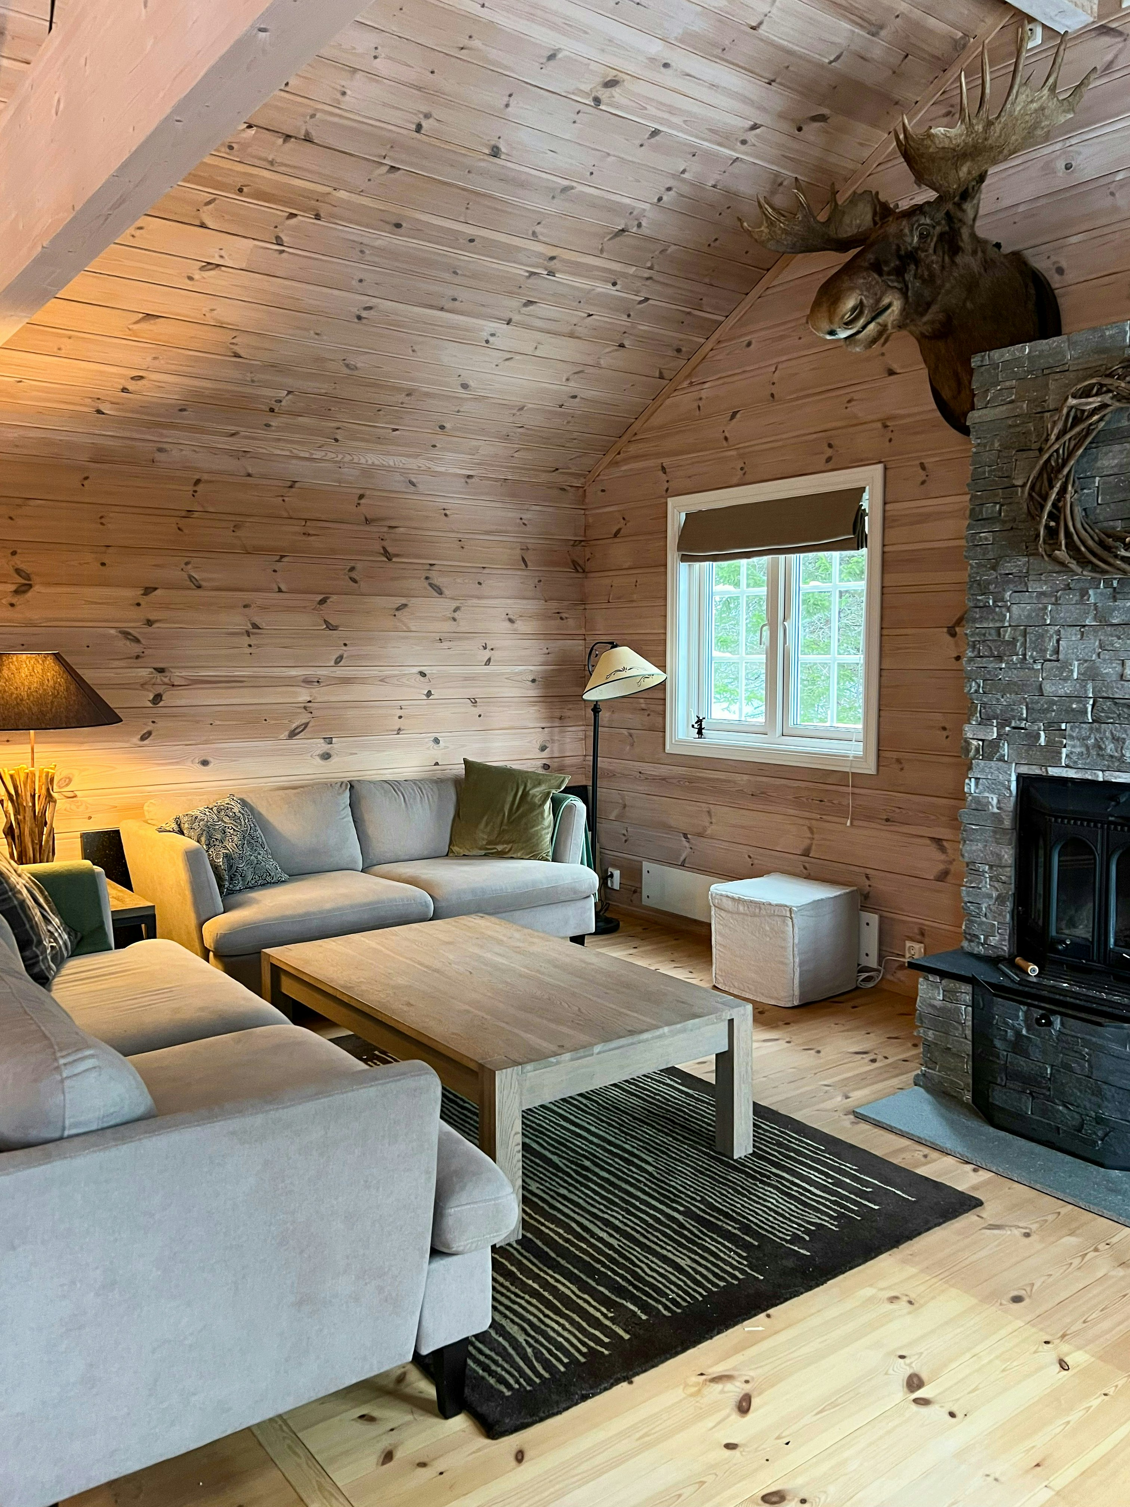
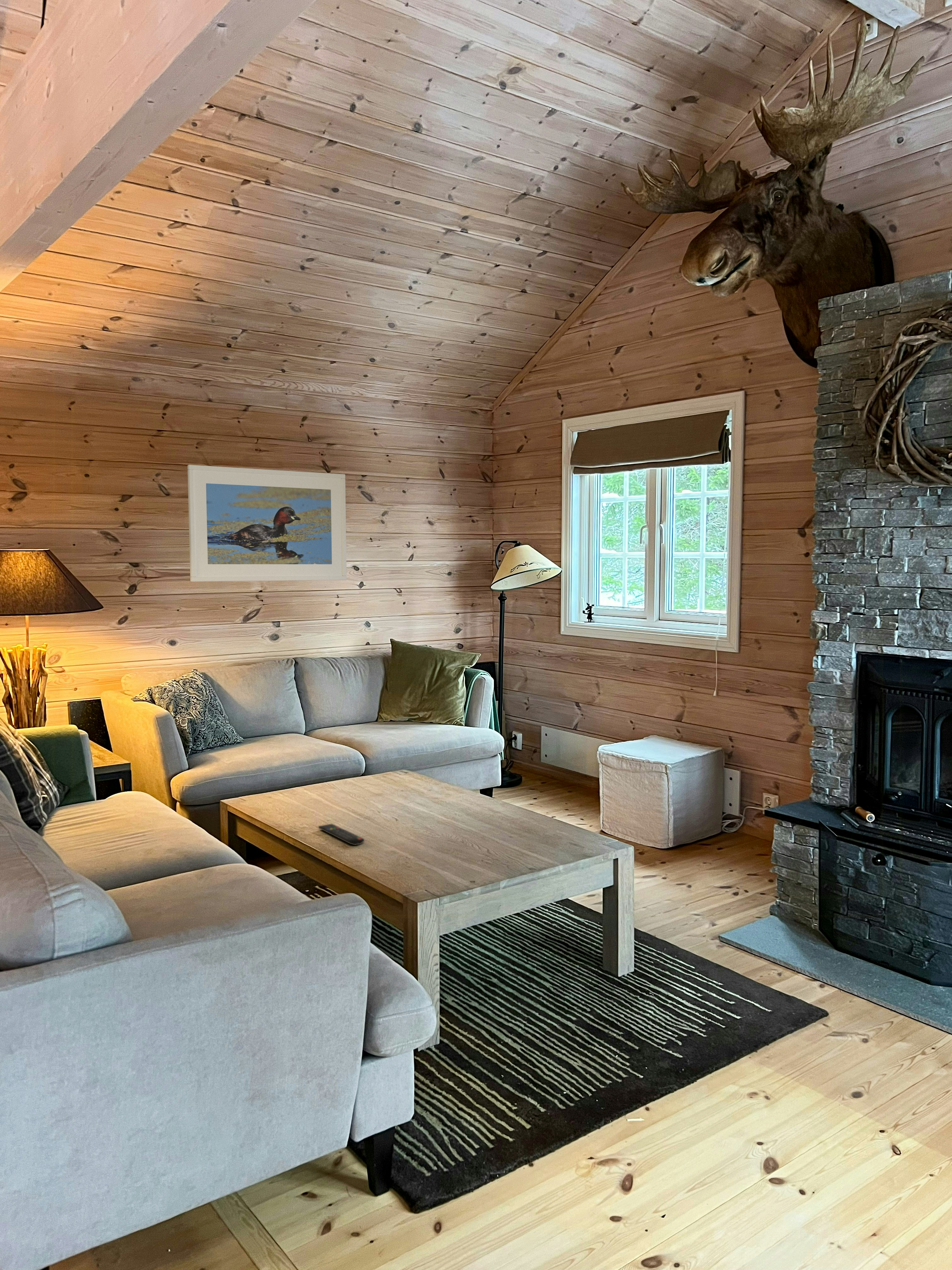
+ remote control (341, 834)
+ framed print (271, 525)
